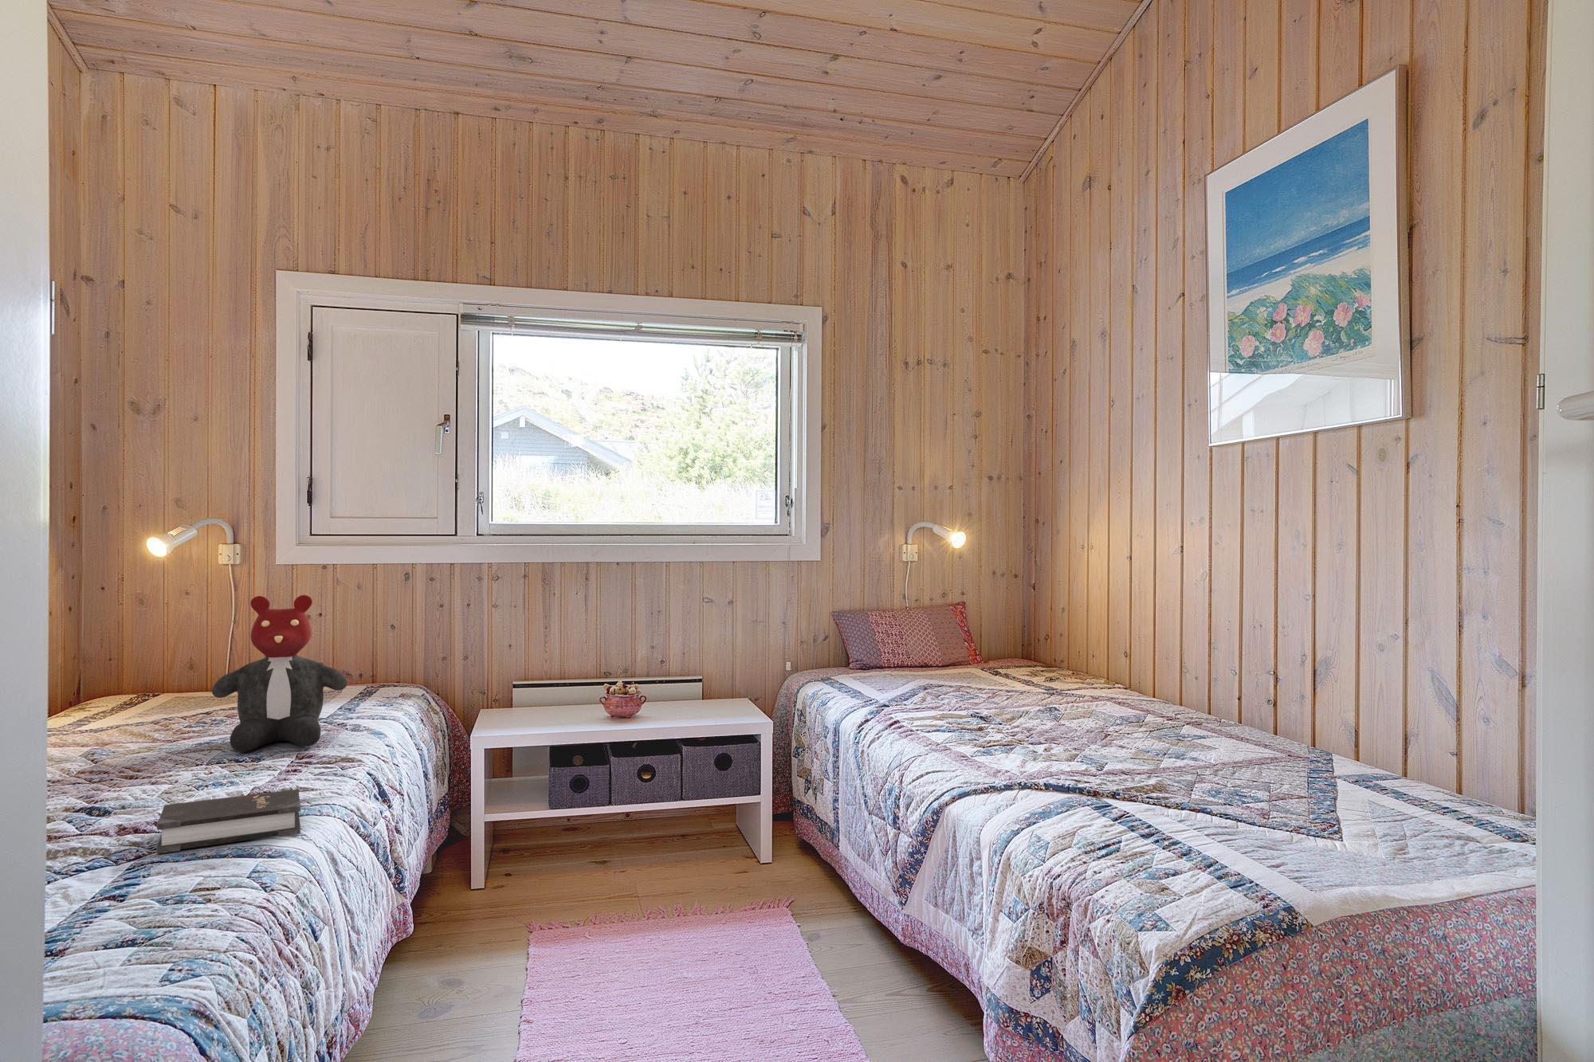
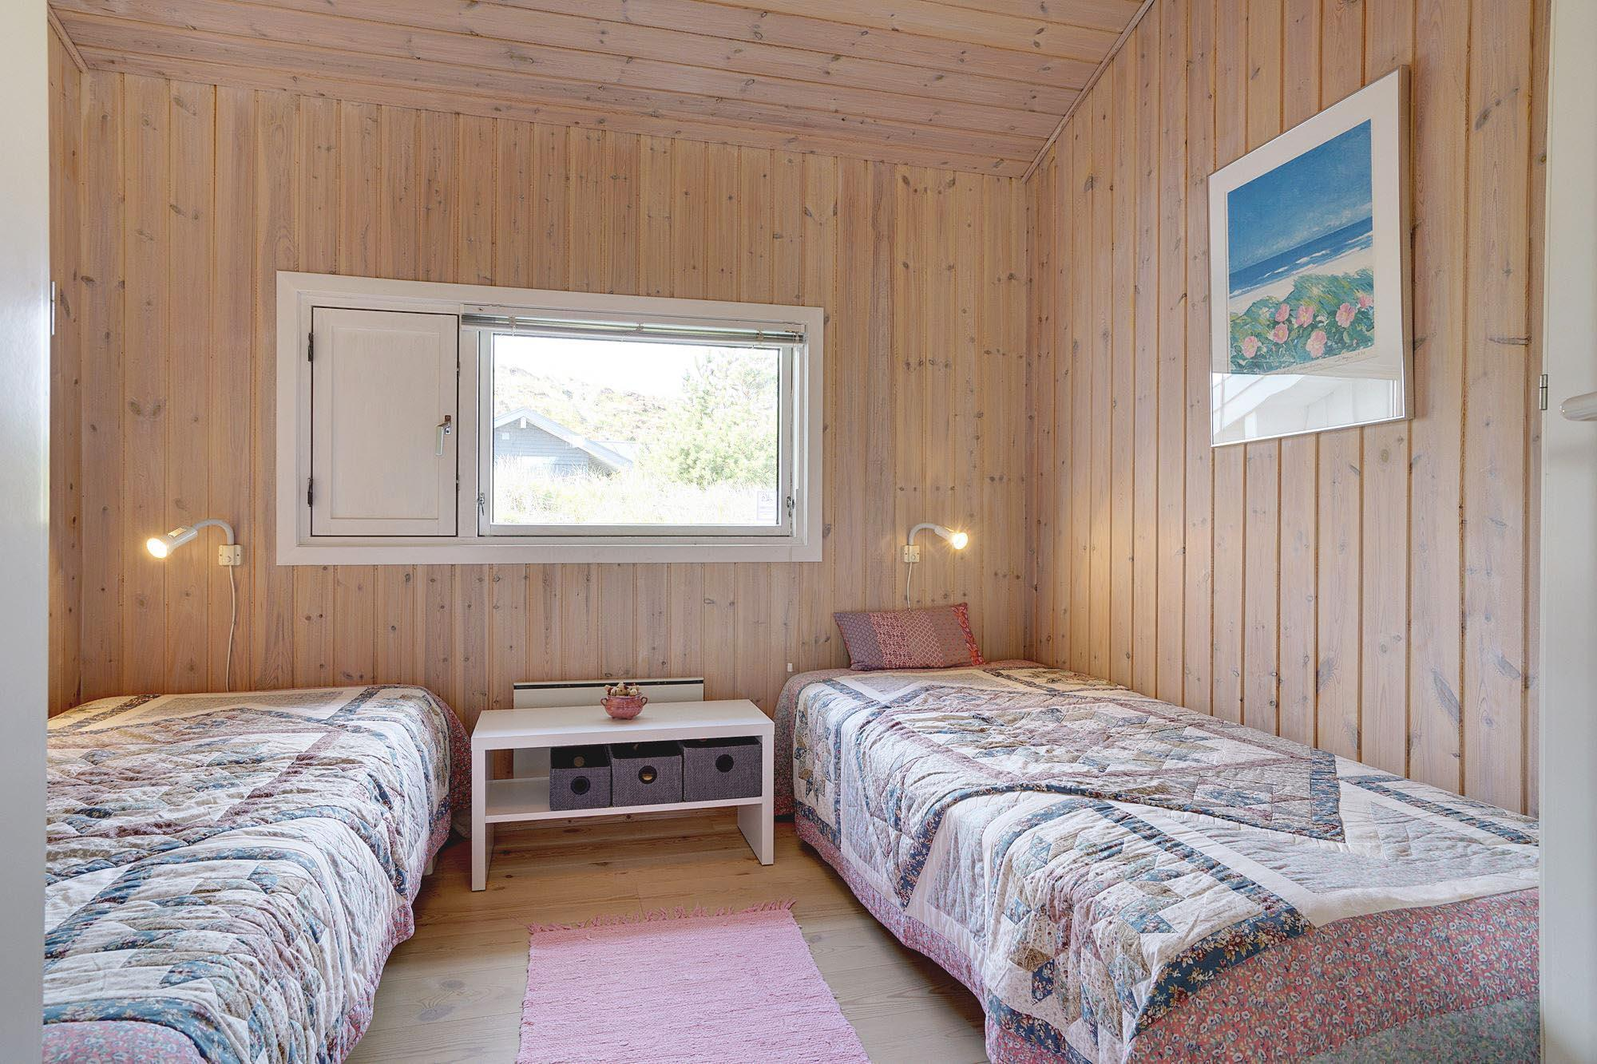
- teddy bear (279, 670)
- hardback book (232, 818)
